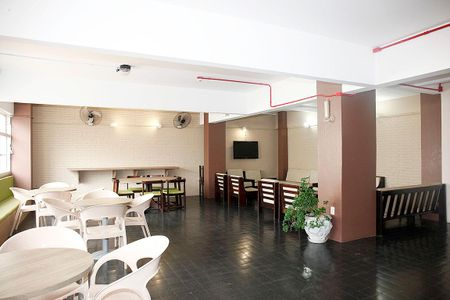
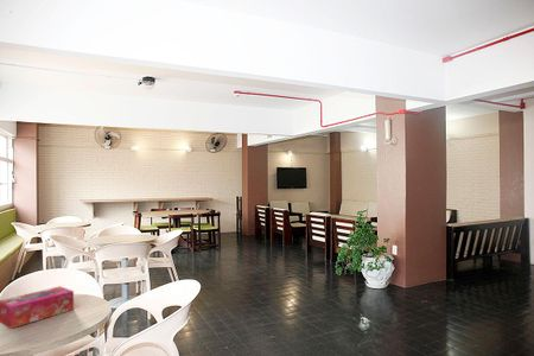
+ tissue box (37, 305)
